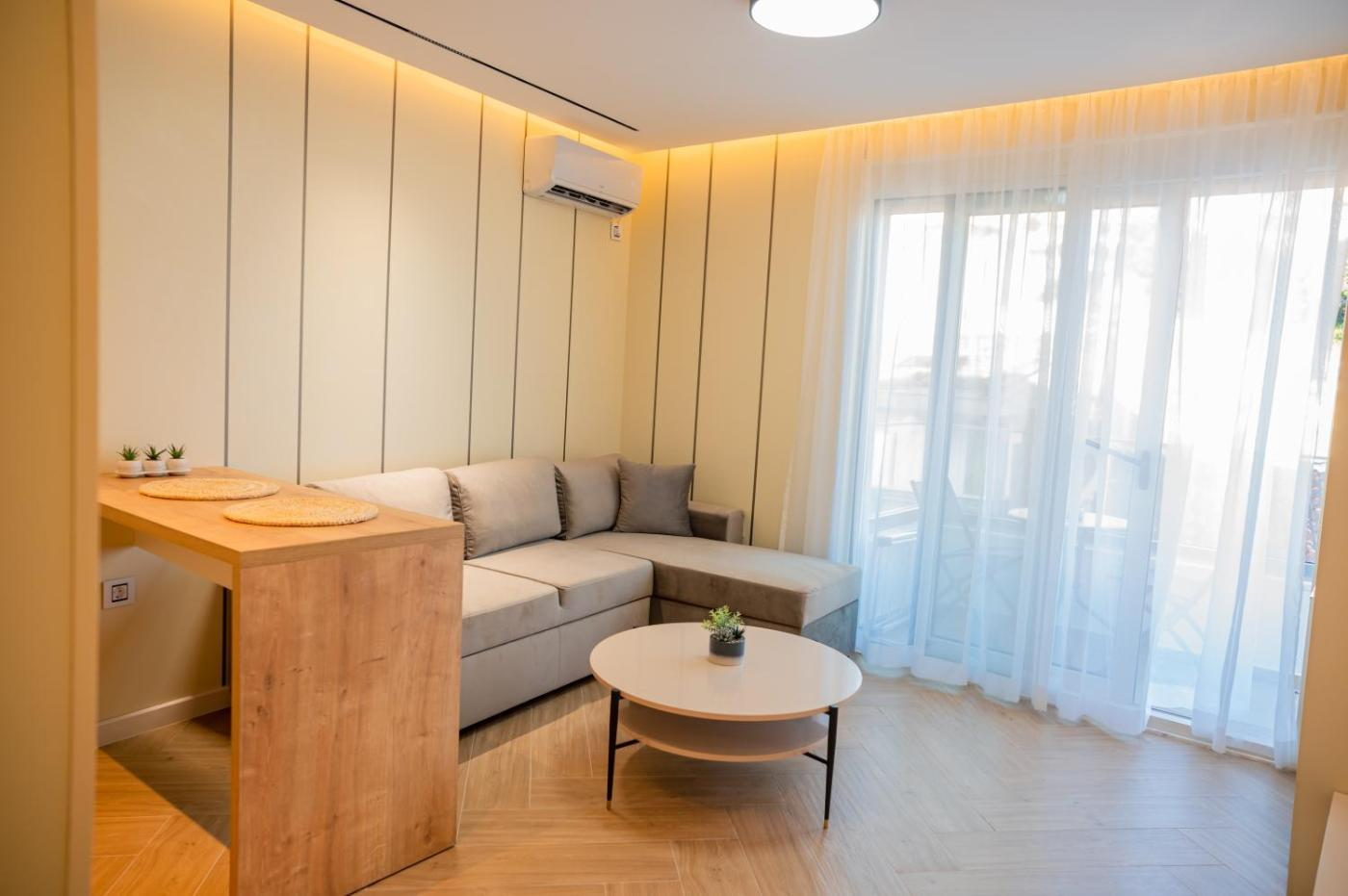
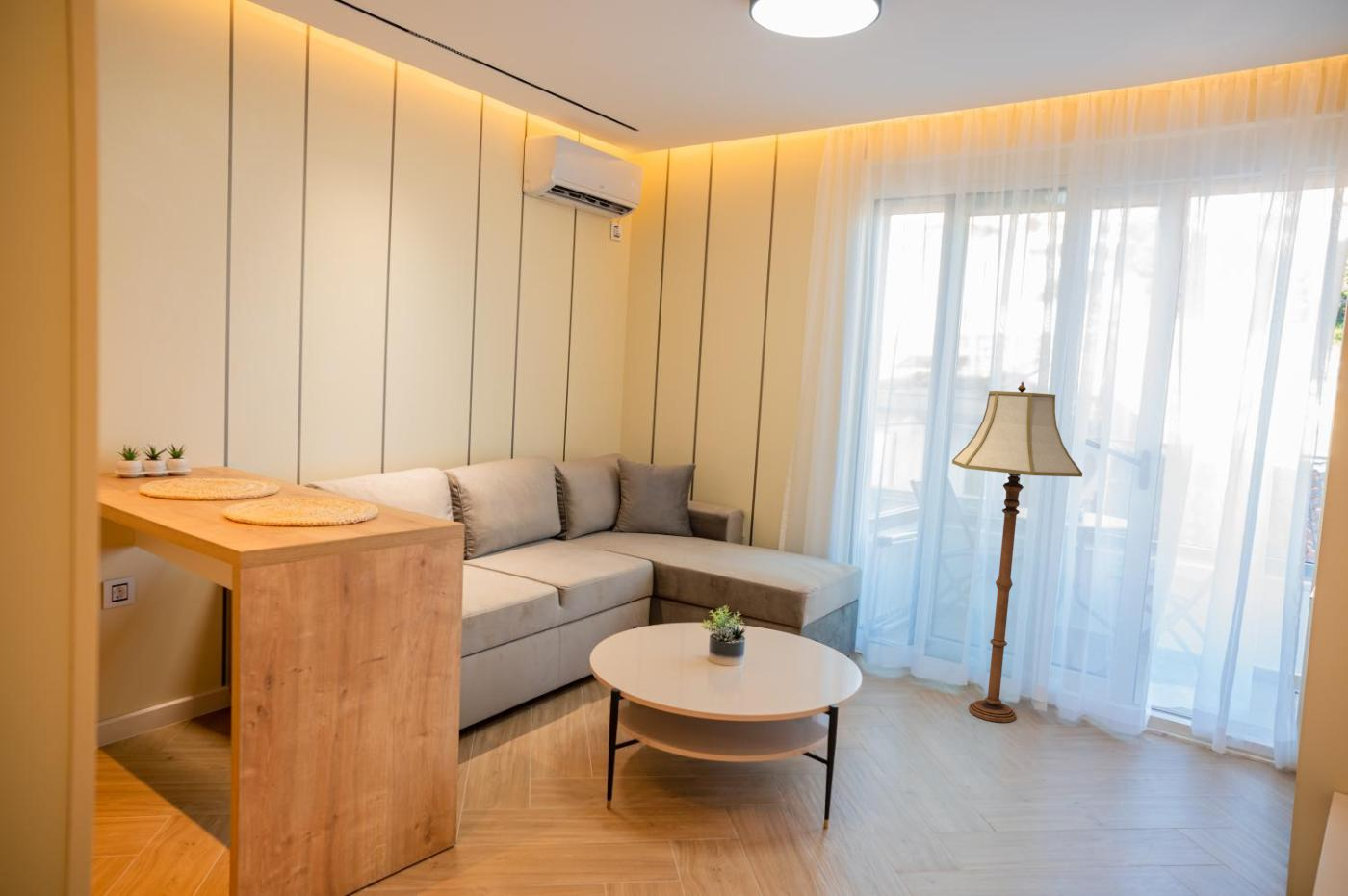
+ floor lamp (1006, 550)
